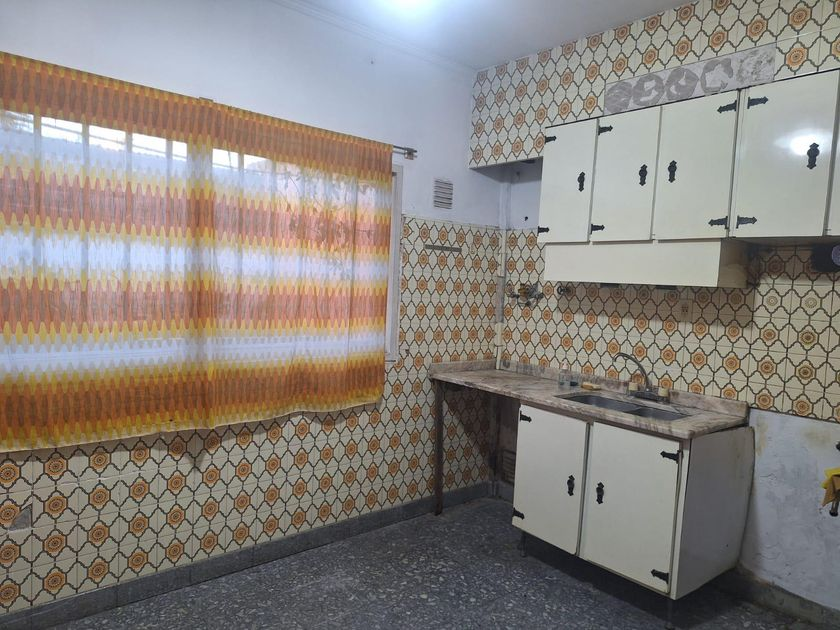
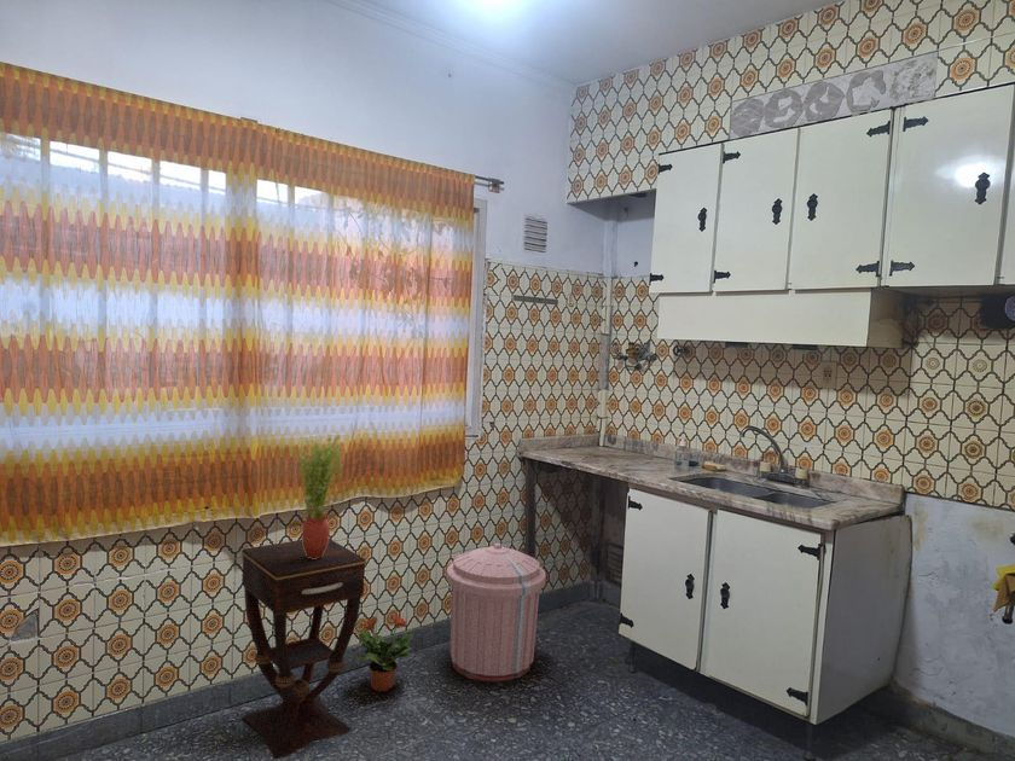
+ potted plant (319, 493)
+ side table (301, 640)
+ potted plant (383, 650)
+ trash can (494, 603)
